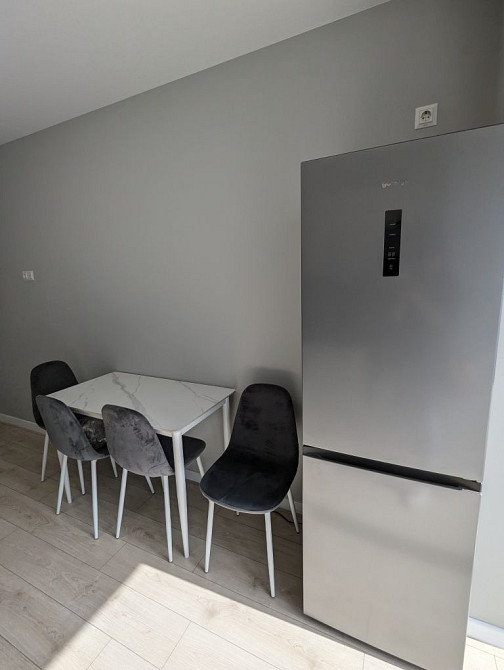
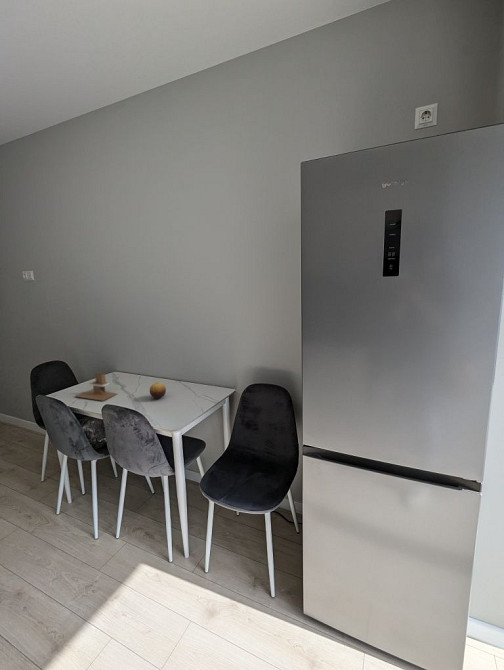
+ napkin holder (99, 383)
+ fruit (157, 390)
